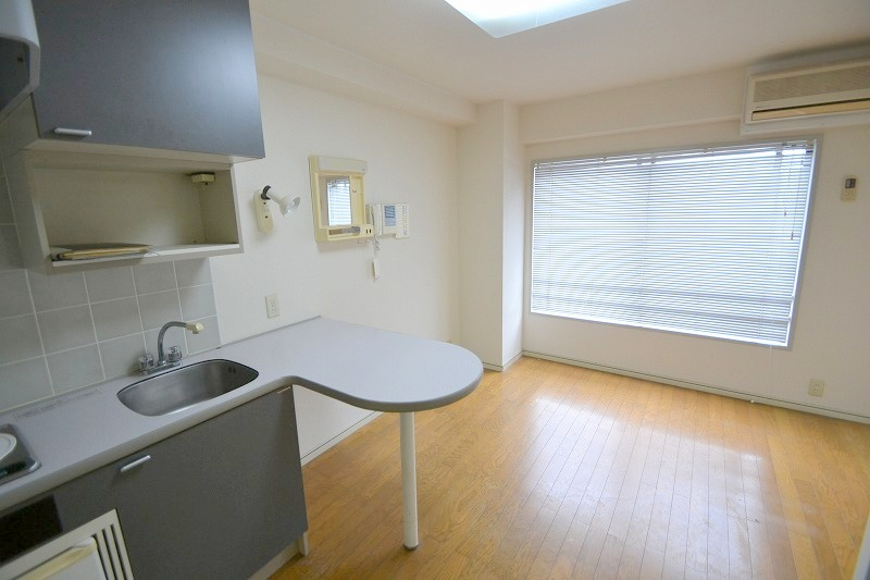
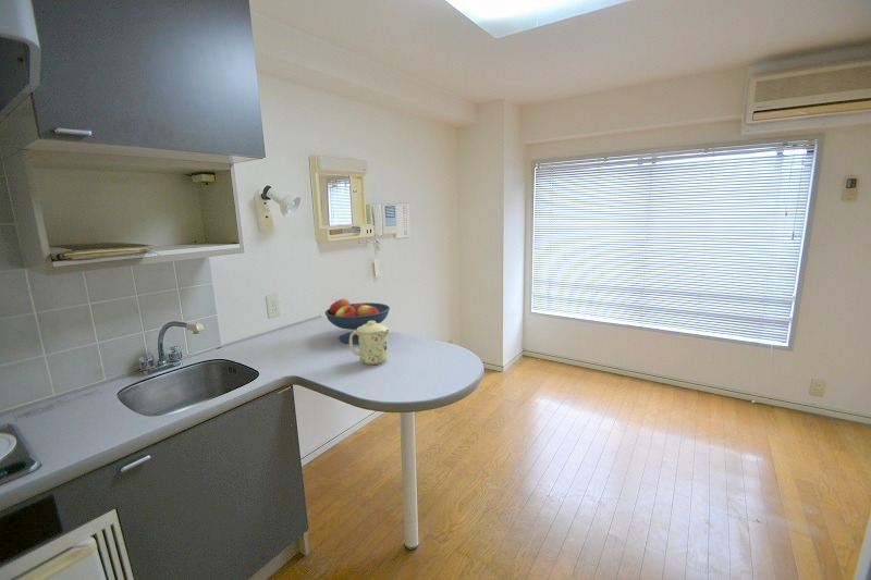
+ mug (370, 342)
+ fruit bowl (358, 318)
